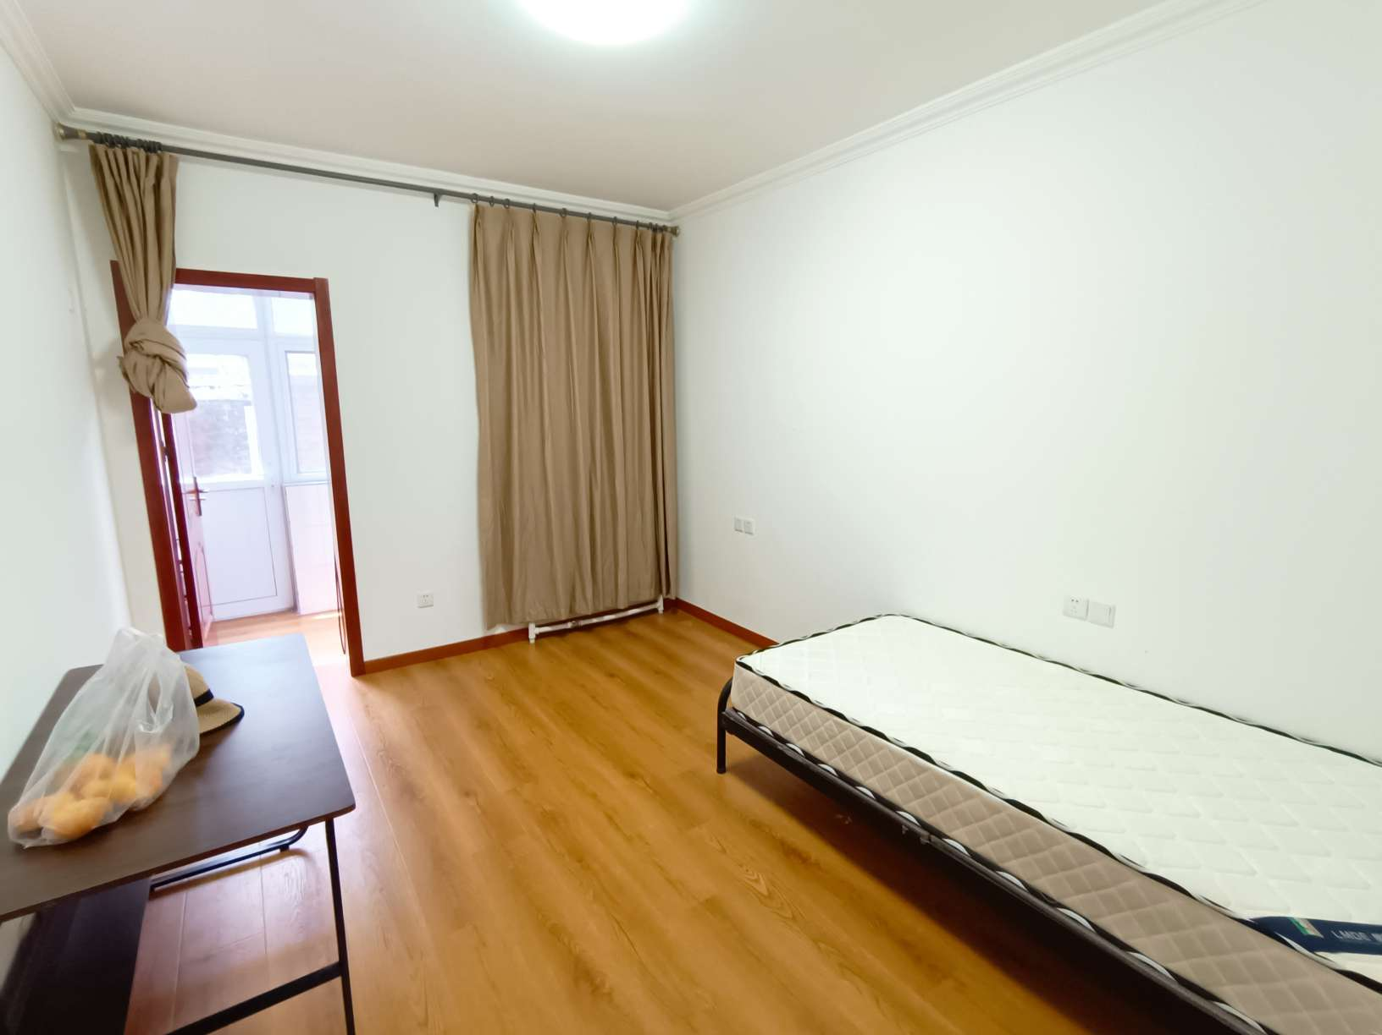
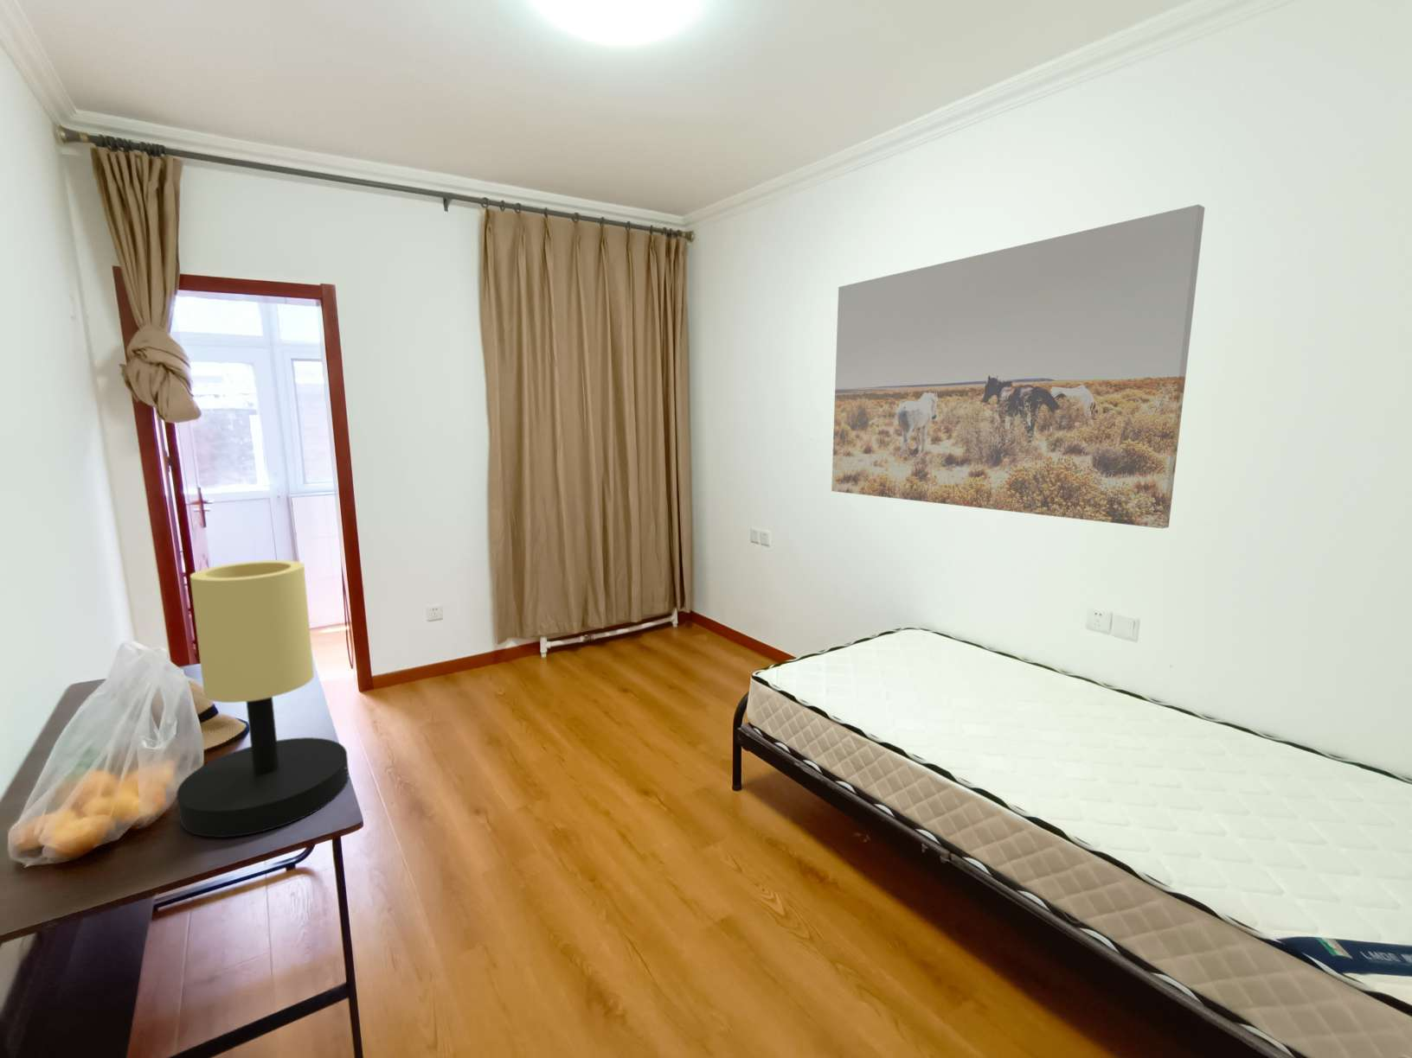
+ wall art (972, 383)
+ table lamp (258, 685)
